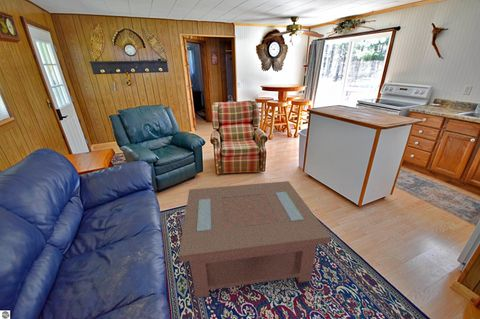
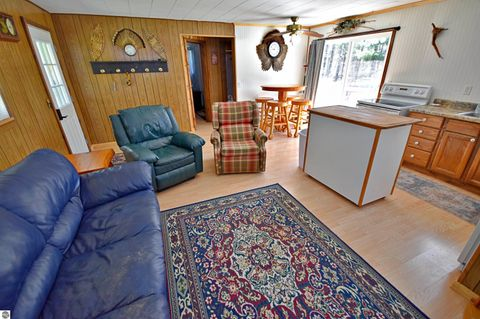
- coffee table (247, 232)
